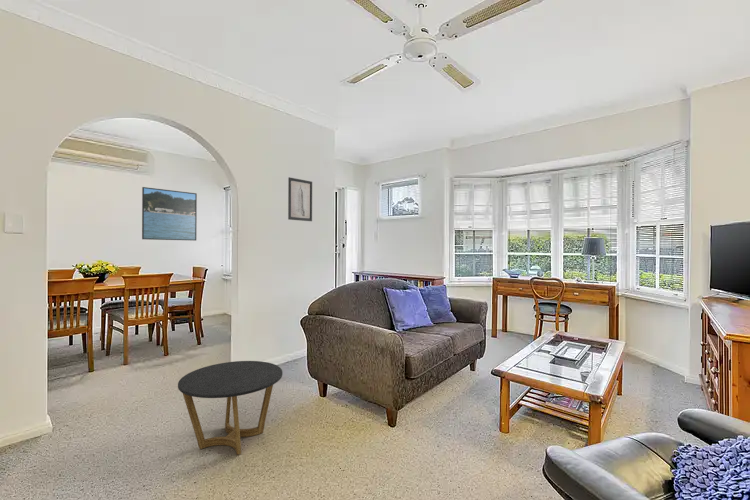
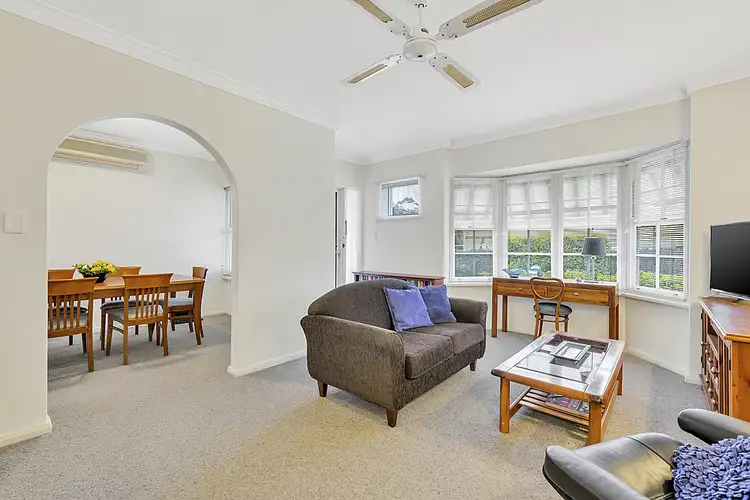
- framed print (170, 215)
- side table (233, 407)
- wall art (300, 200)
